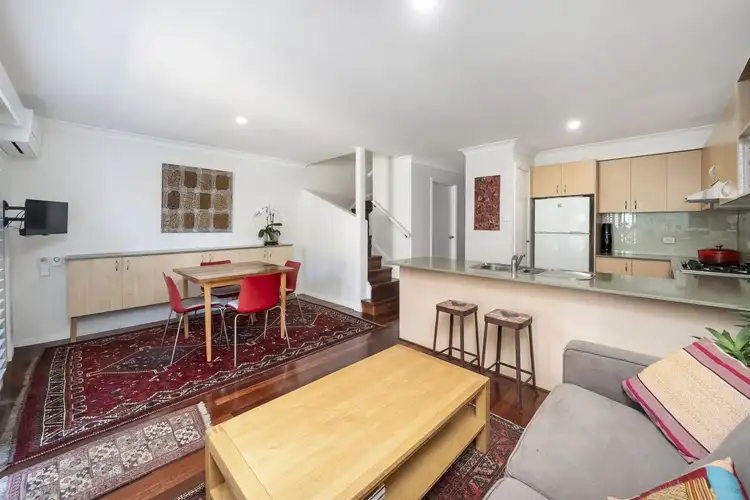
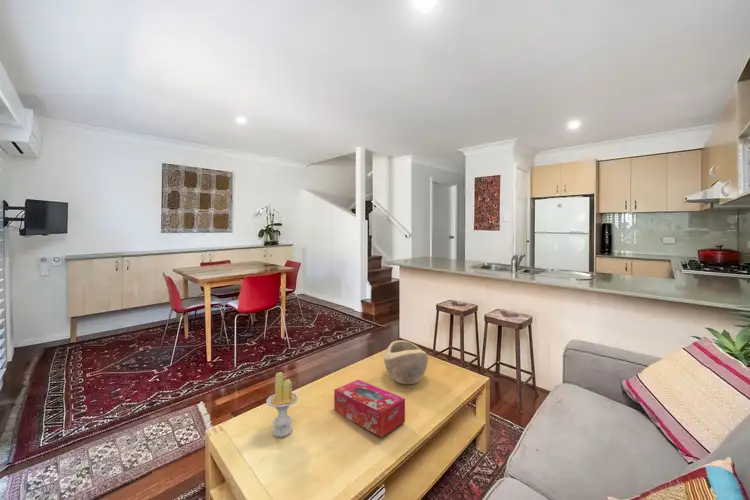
+ candle (282, 401)
+ tissue box (368, 405)
+ decorative bowl (405, 362)
